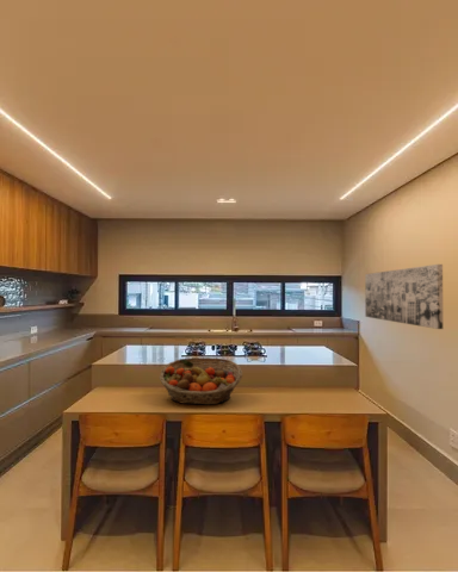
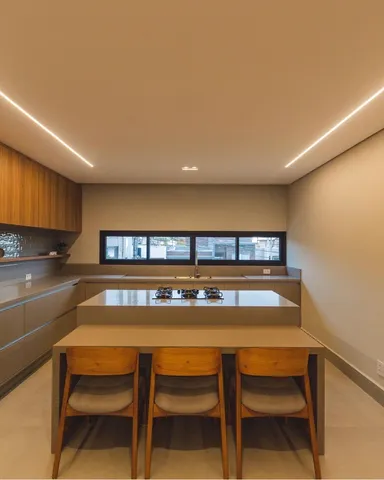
- wall art (396, 296)
- fruit basket (200, 379)
